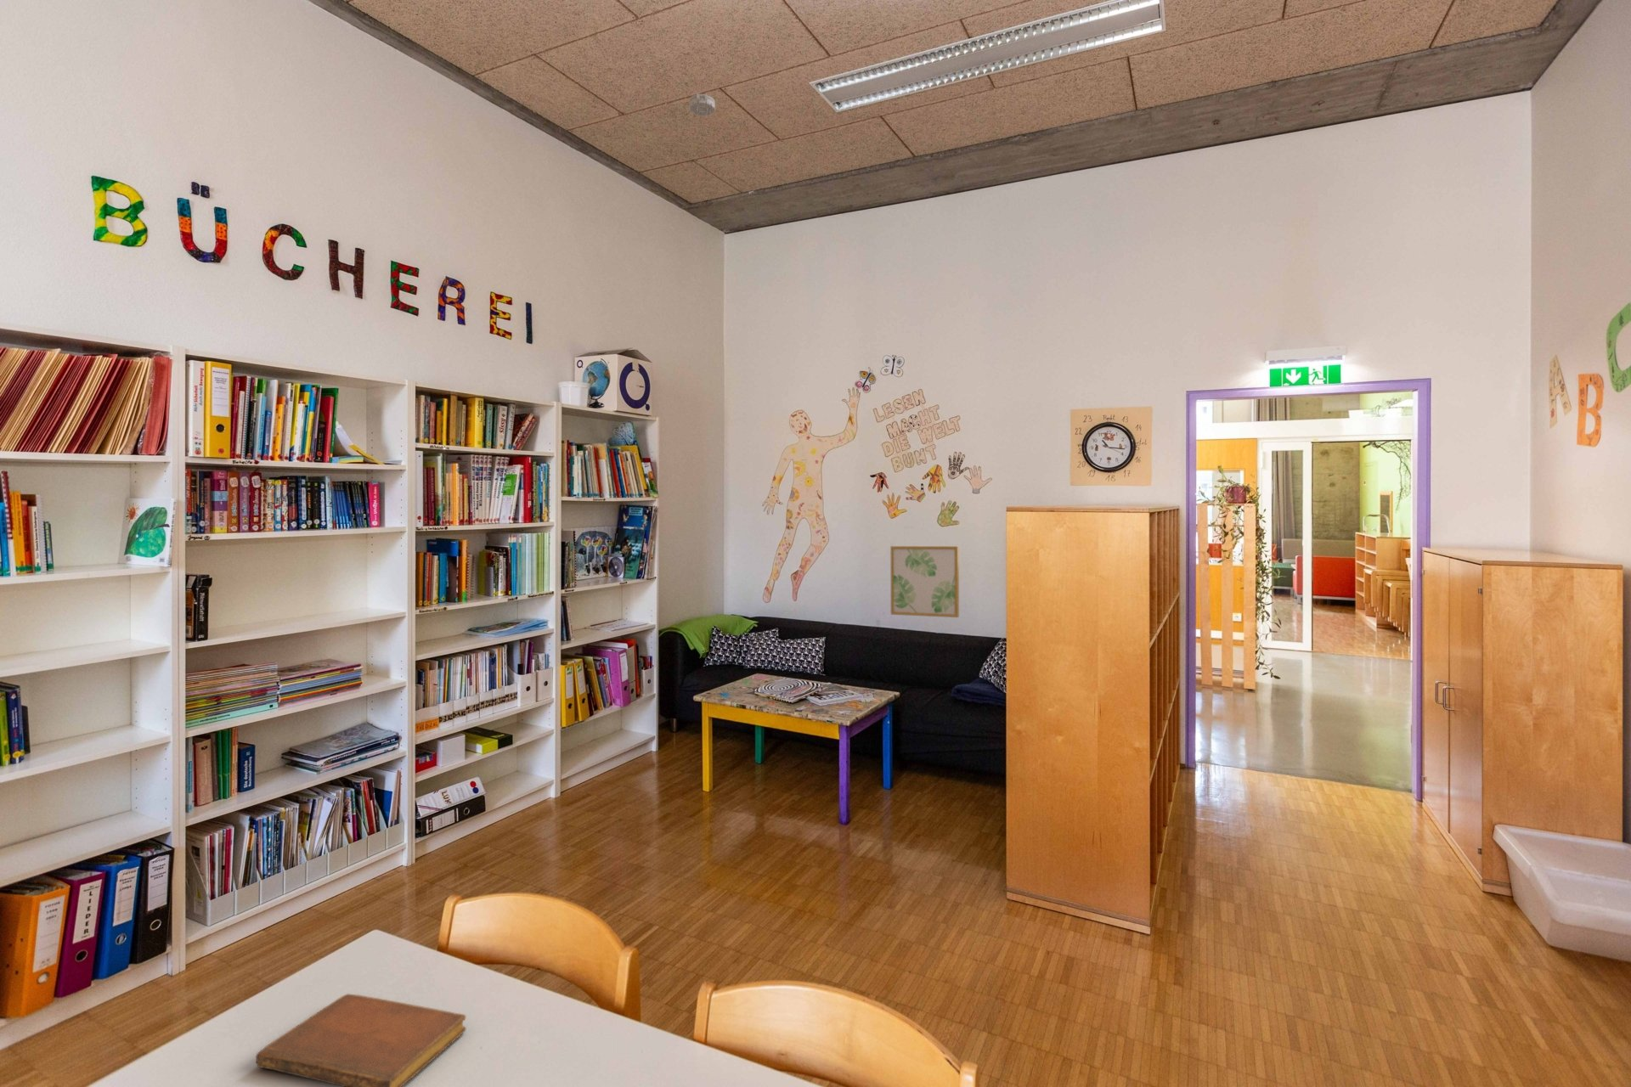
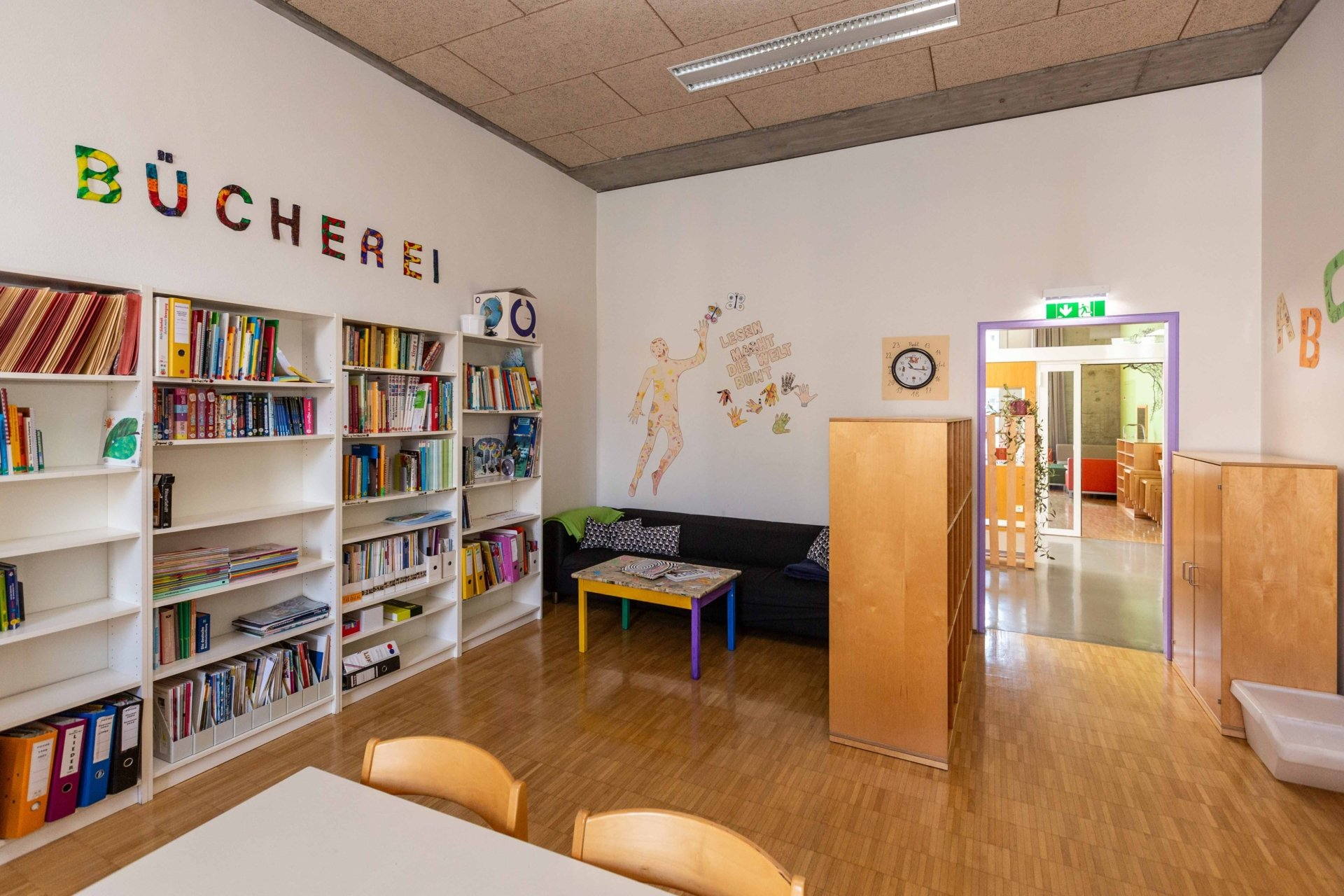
- wall art (925, 581)
- smoke detector (701, 103)
- notebook (365, 1041)
